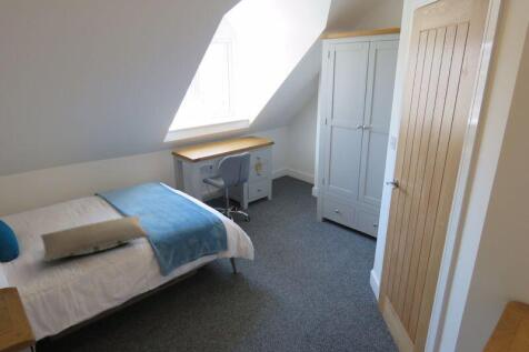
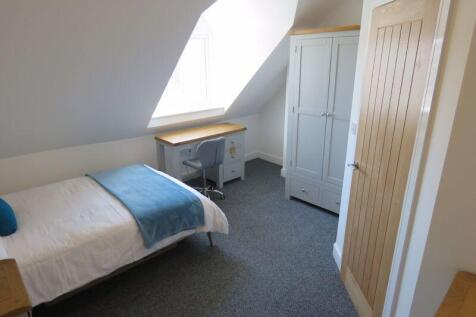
- pillow (97, 235)
